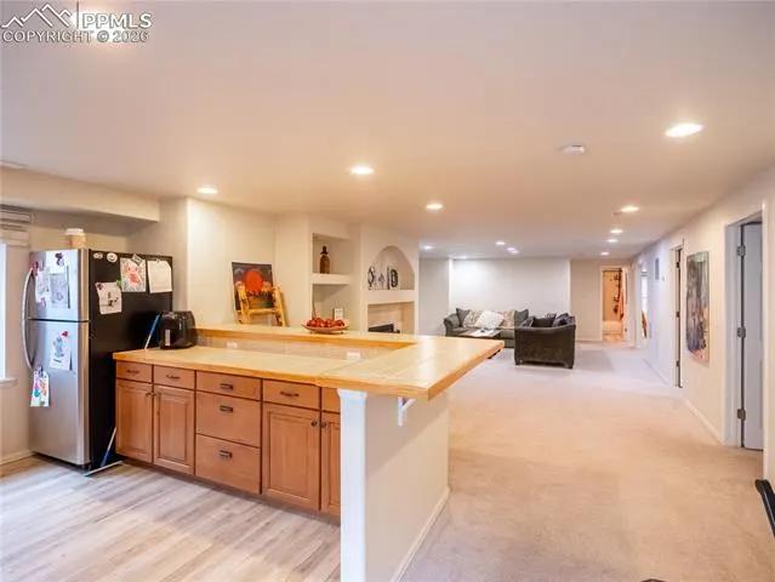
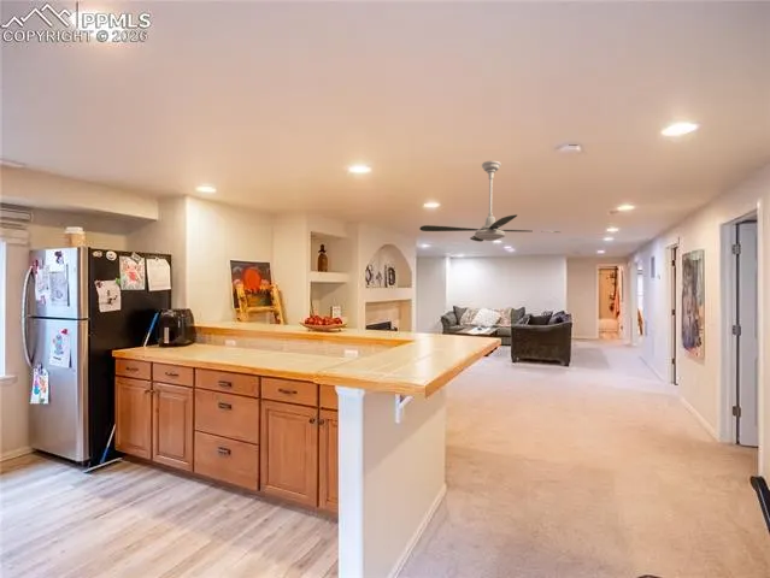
+ ceiling fan (489, 200)
